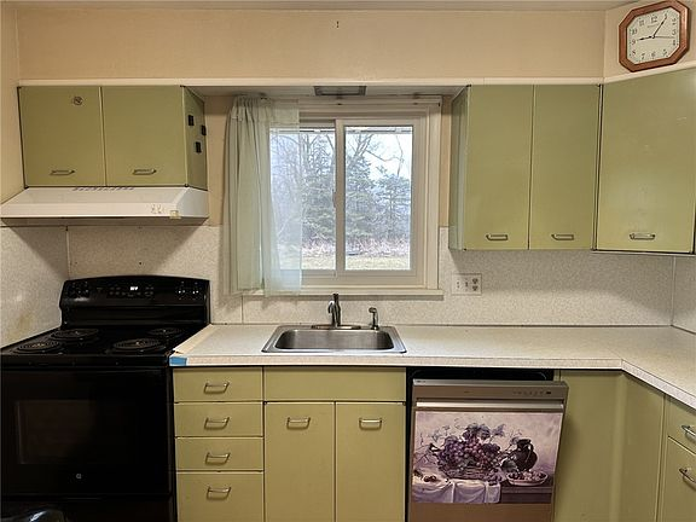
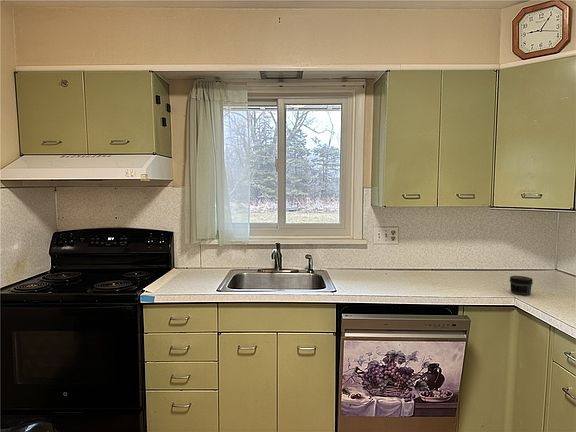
+ jar (520, 285)
